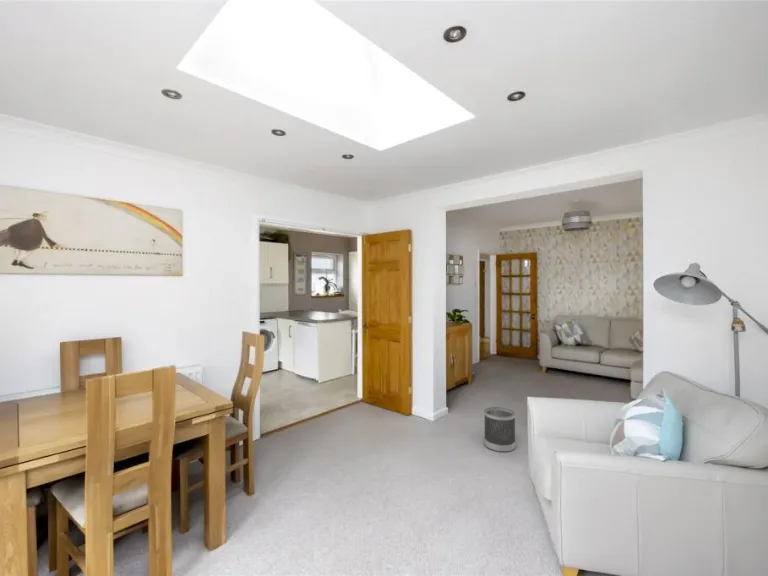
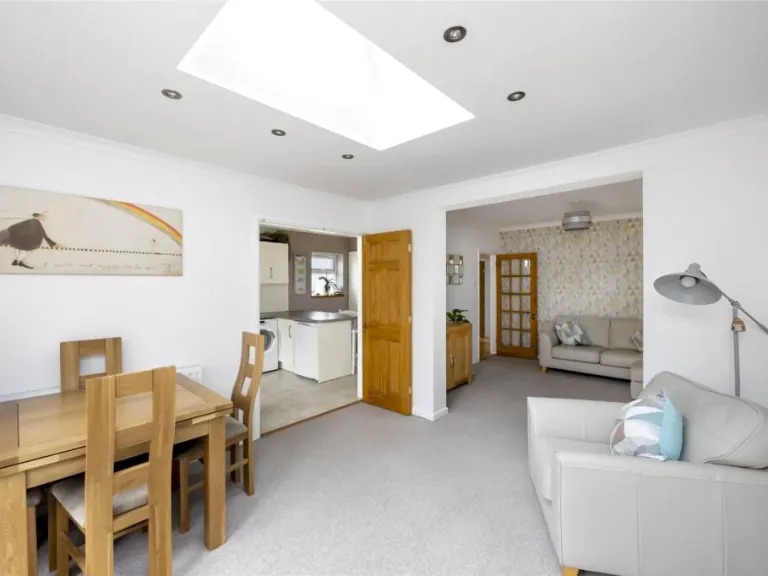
- wastebasket (499, 428)
